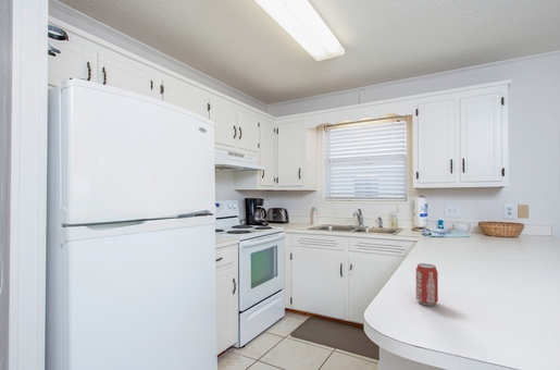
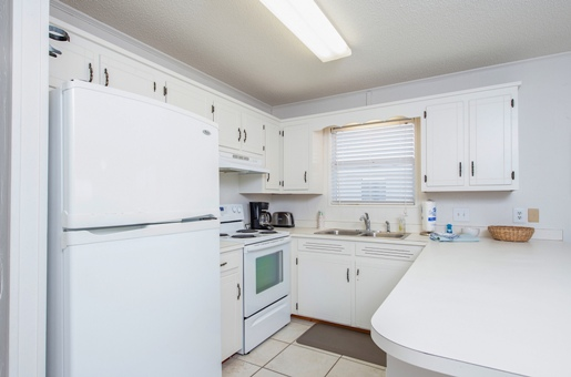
- beverage can (426, 284)
